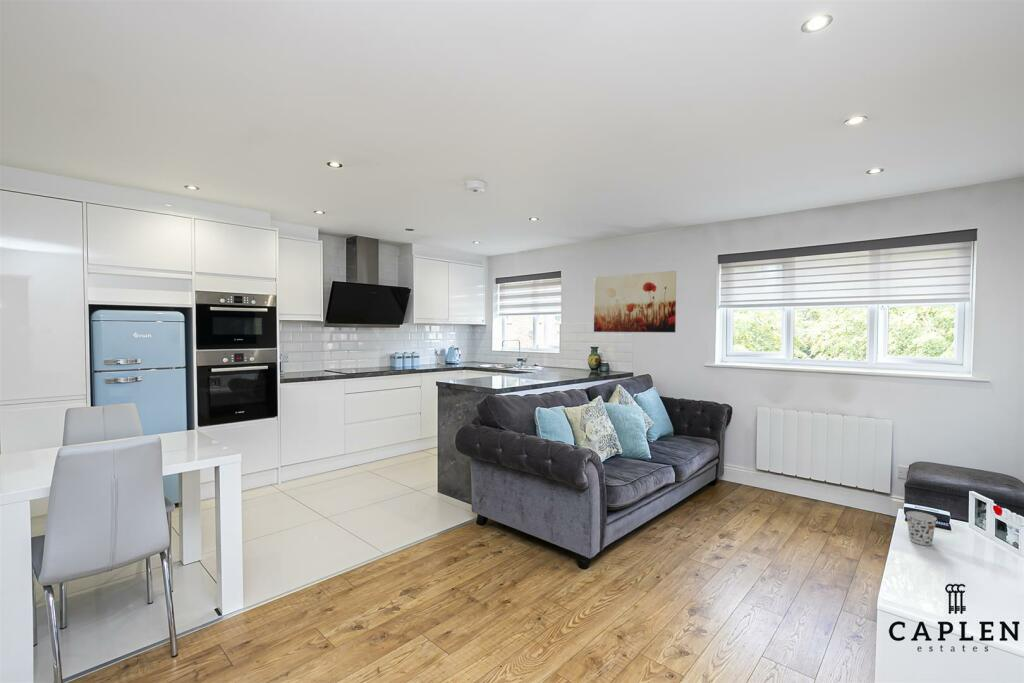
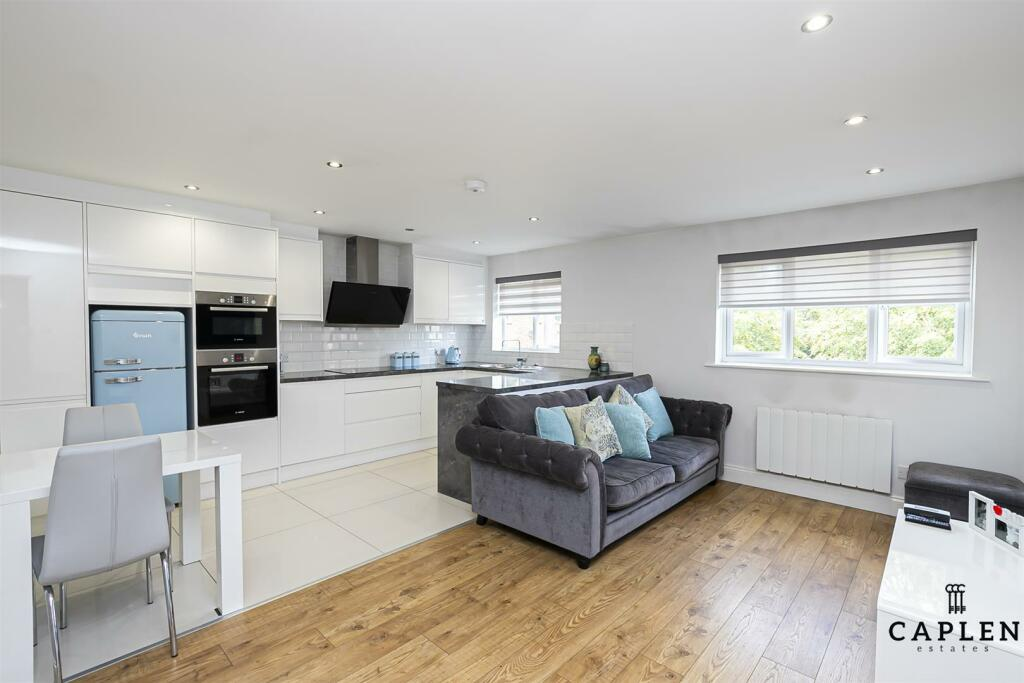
- wall art (632, 303)
- cup (920, 528)
